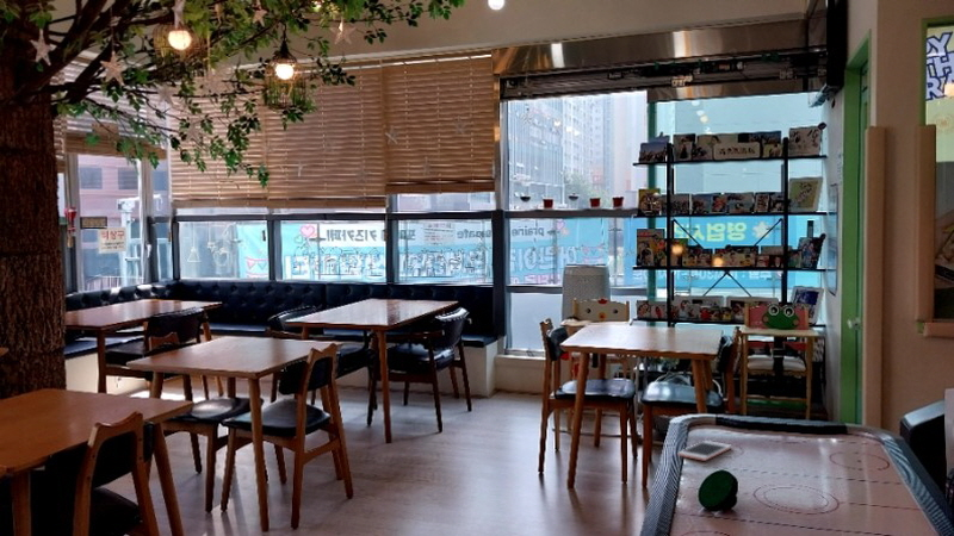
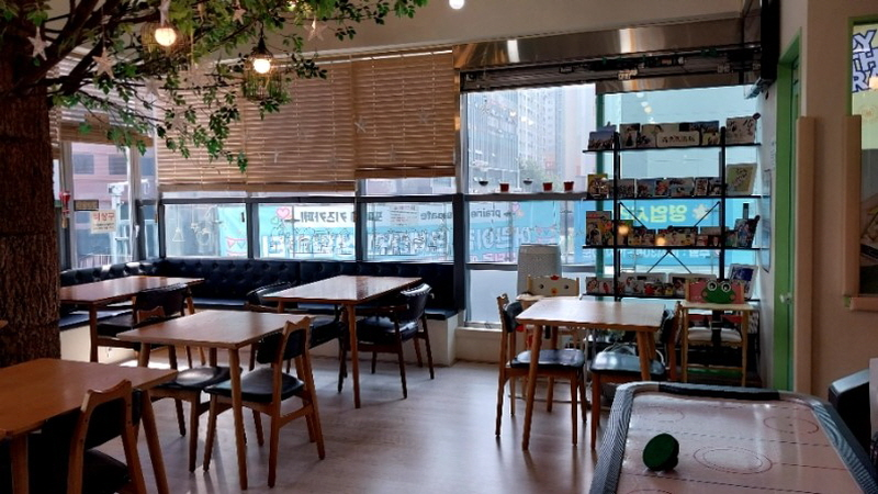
- cell phone (705, 450)
